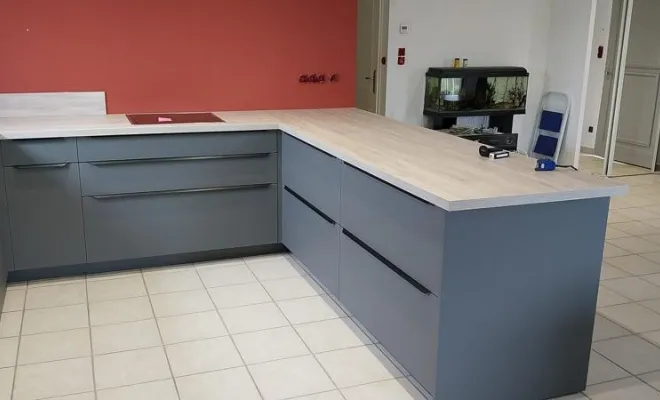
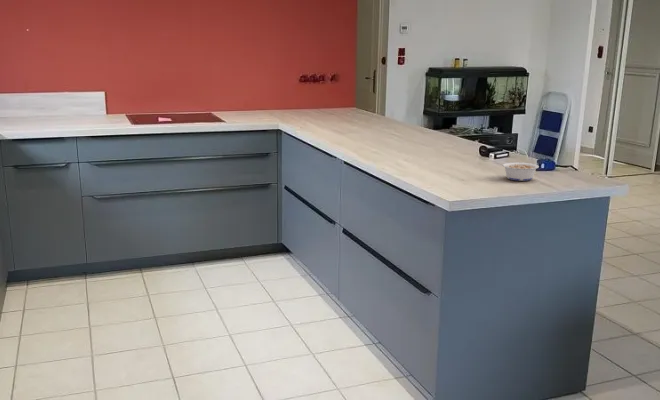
+ legume (519, 170)
